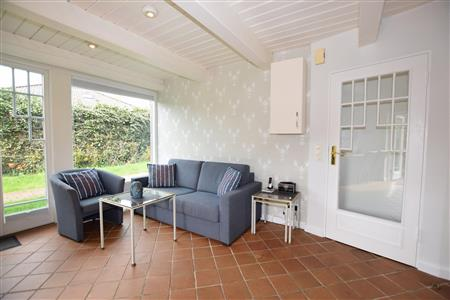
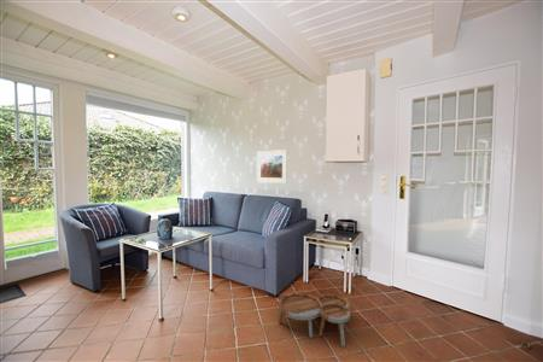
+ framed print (270, 167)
+ nesting tables (319, 314)
